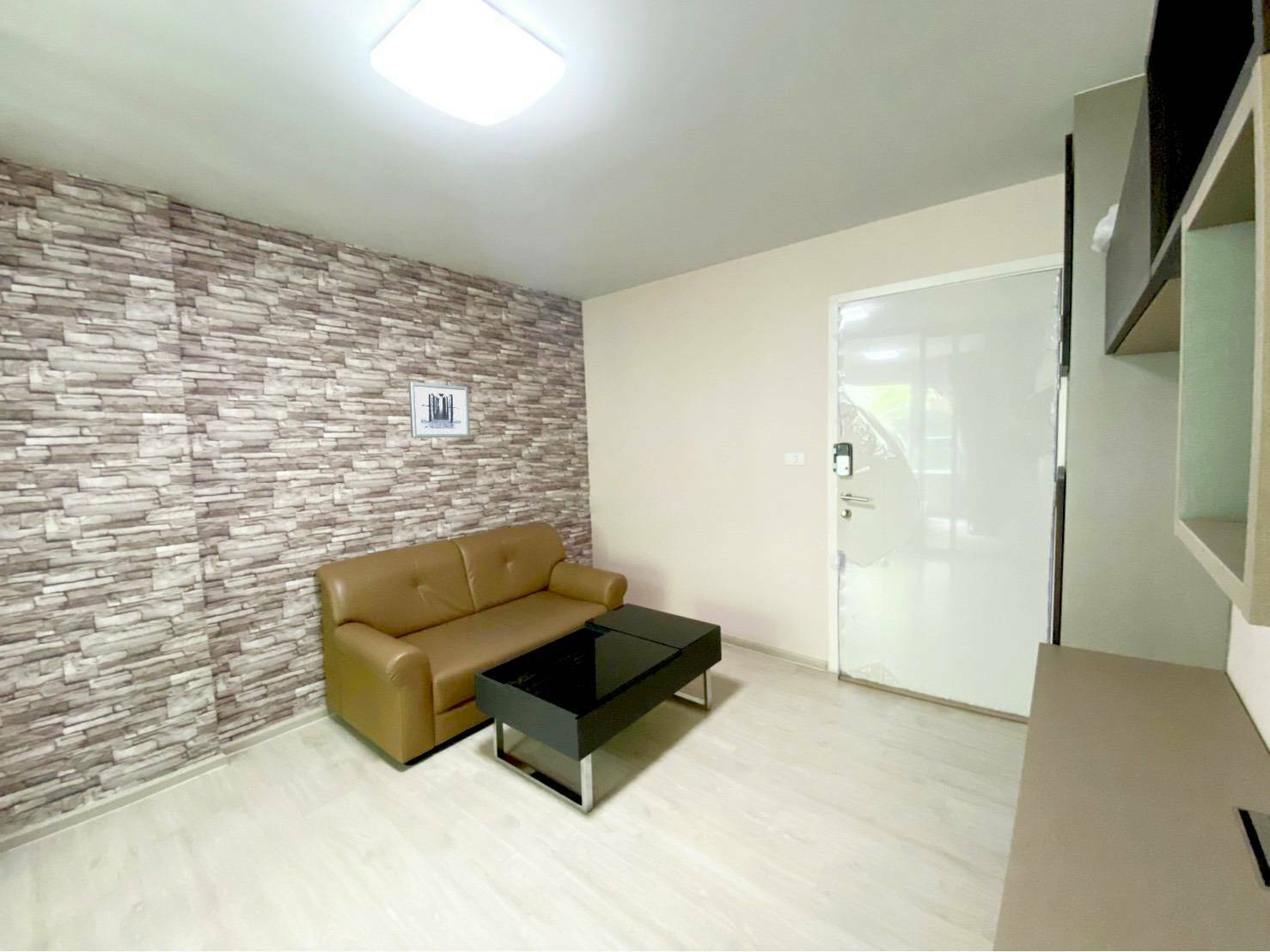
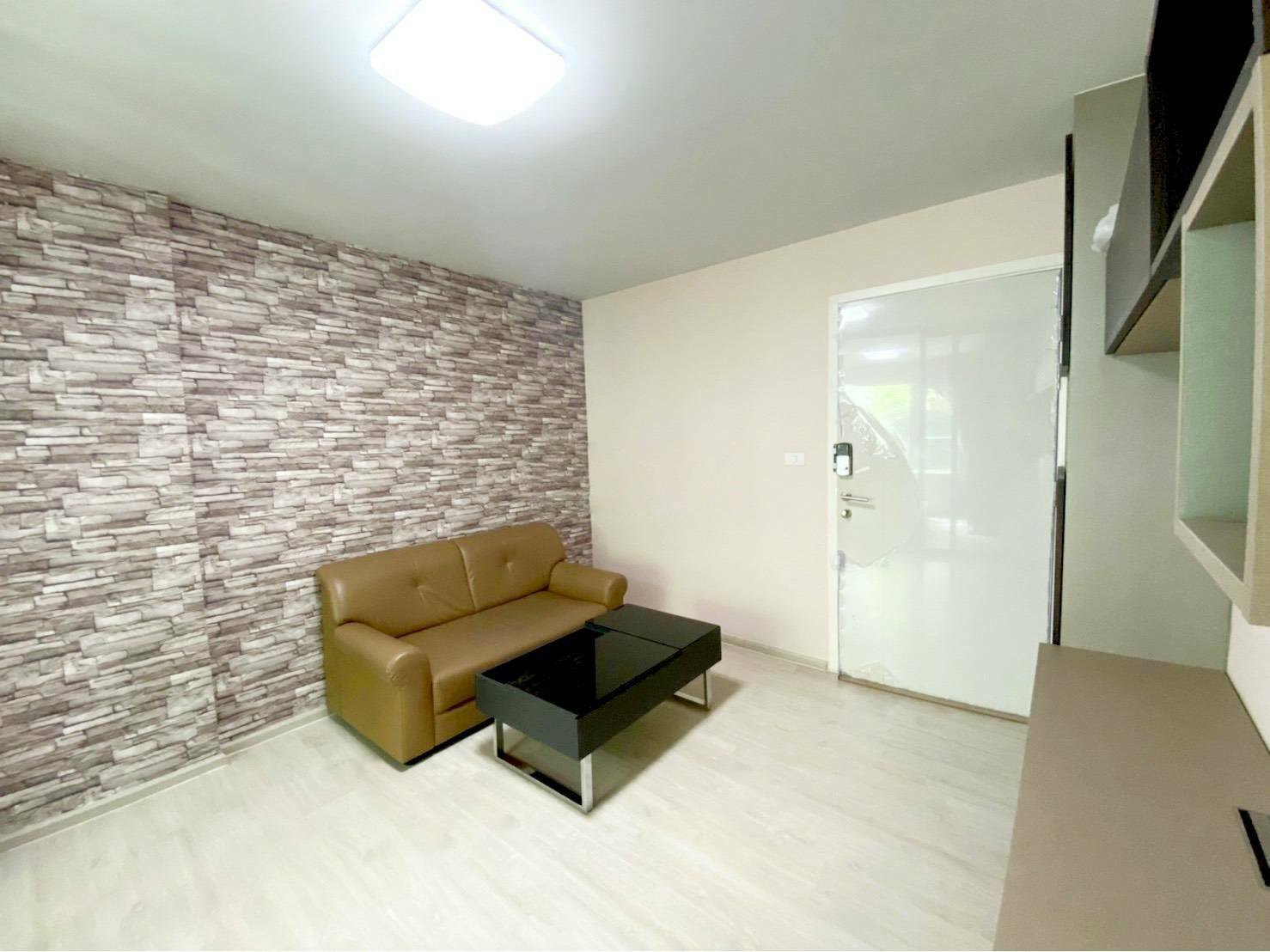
- wall art (440, 411)
